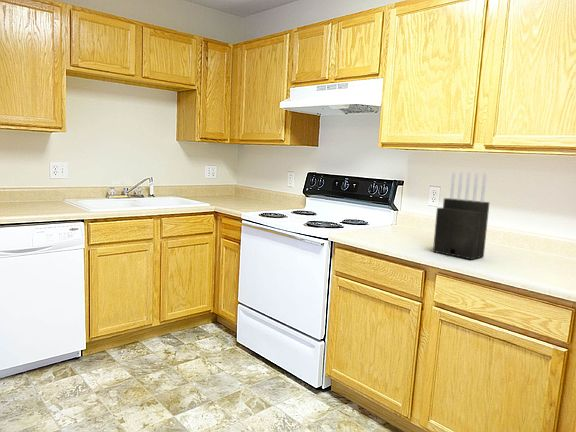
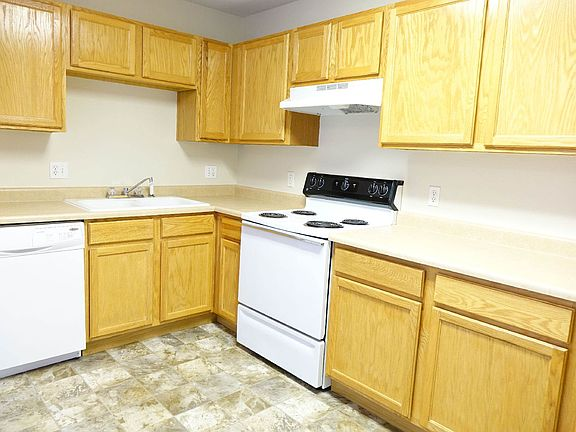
- knife block (460, 214)
